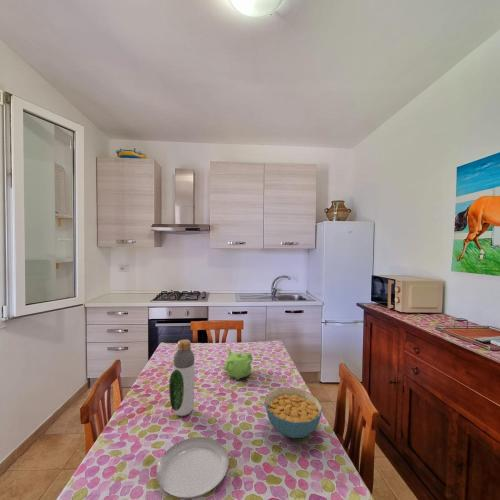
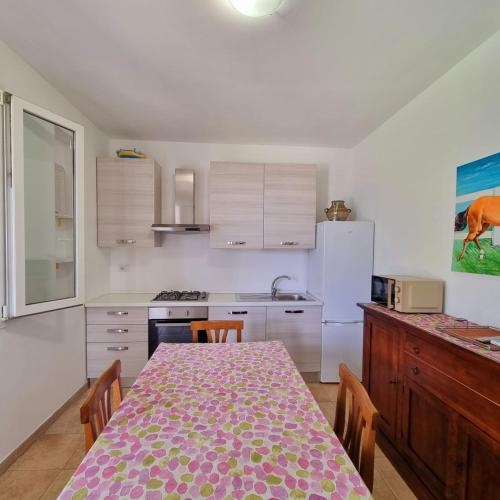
- bottle (183, 376)
- plate (194, 437)
- teapot (238, 364)
- cereal bowl (292, 417)
